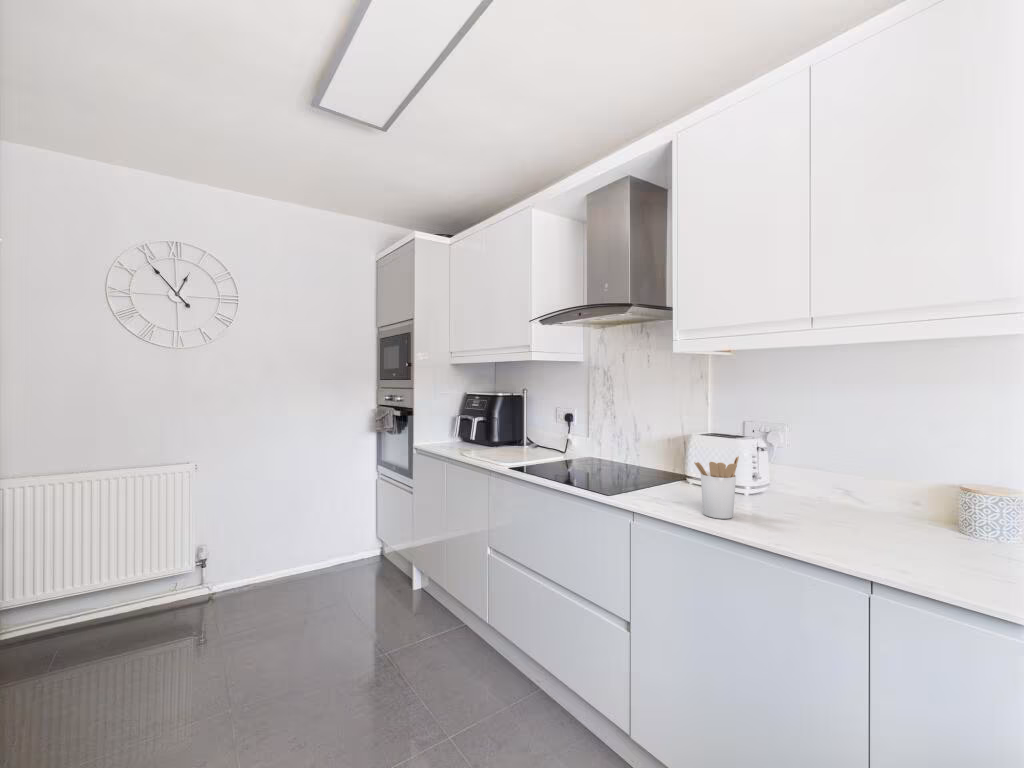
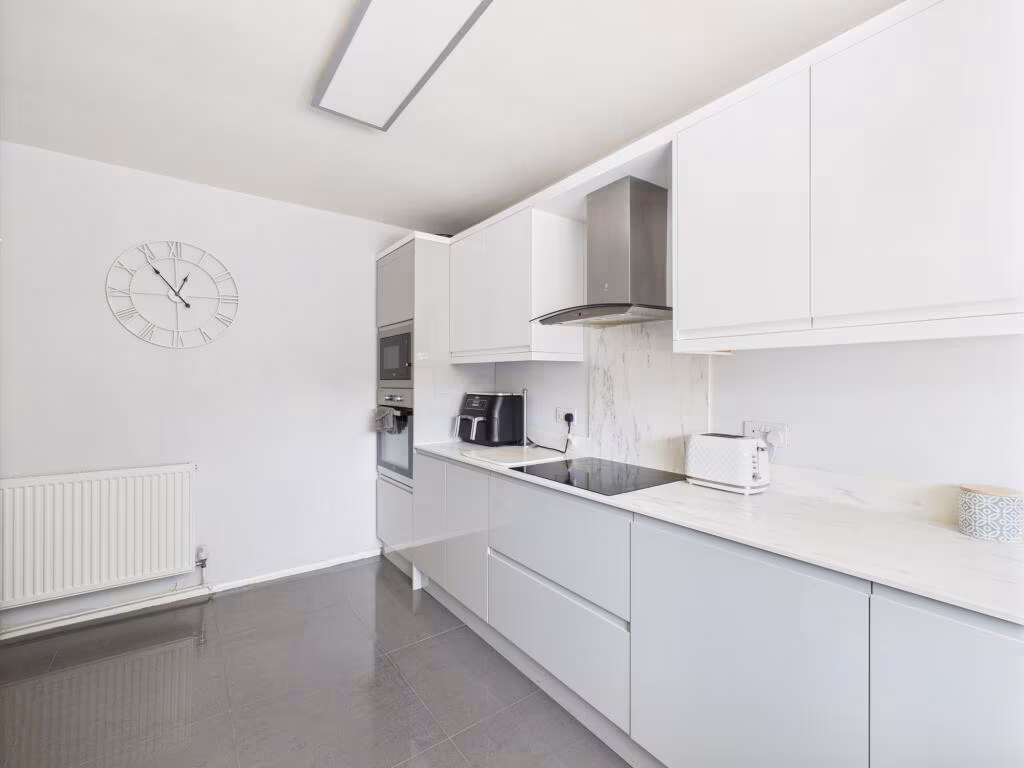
- utensil holder (719, 486)
